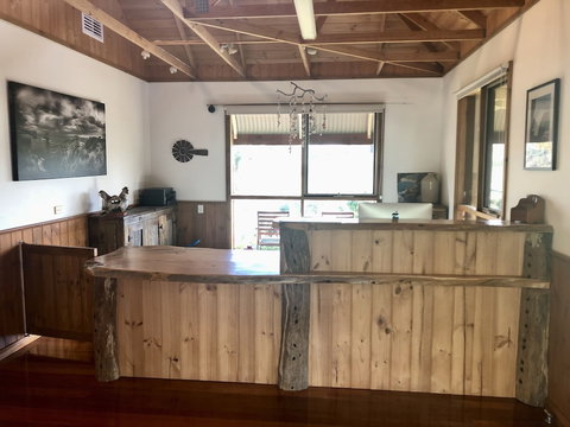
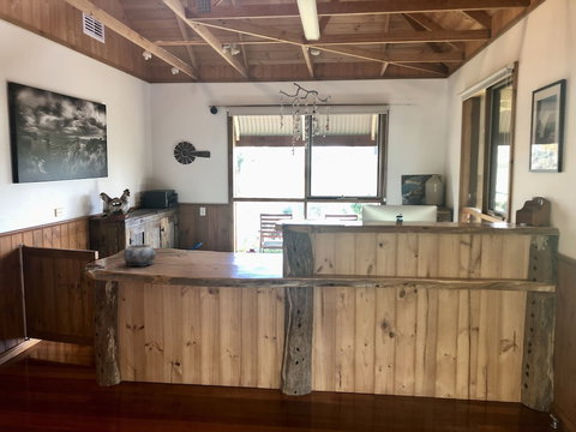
+ decorative bowl (139, 254)
